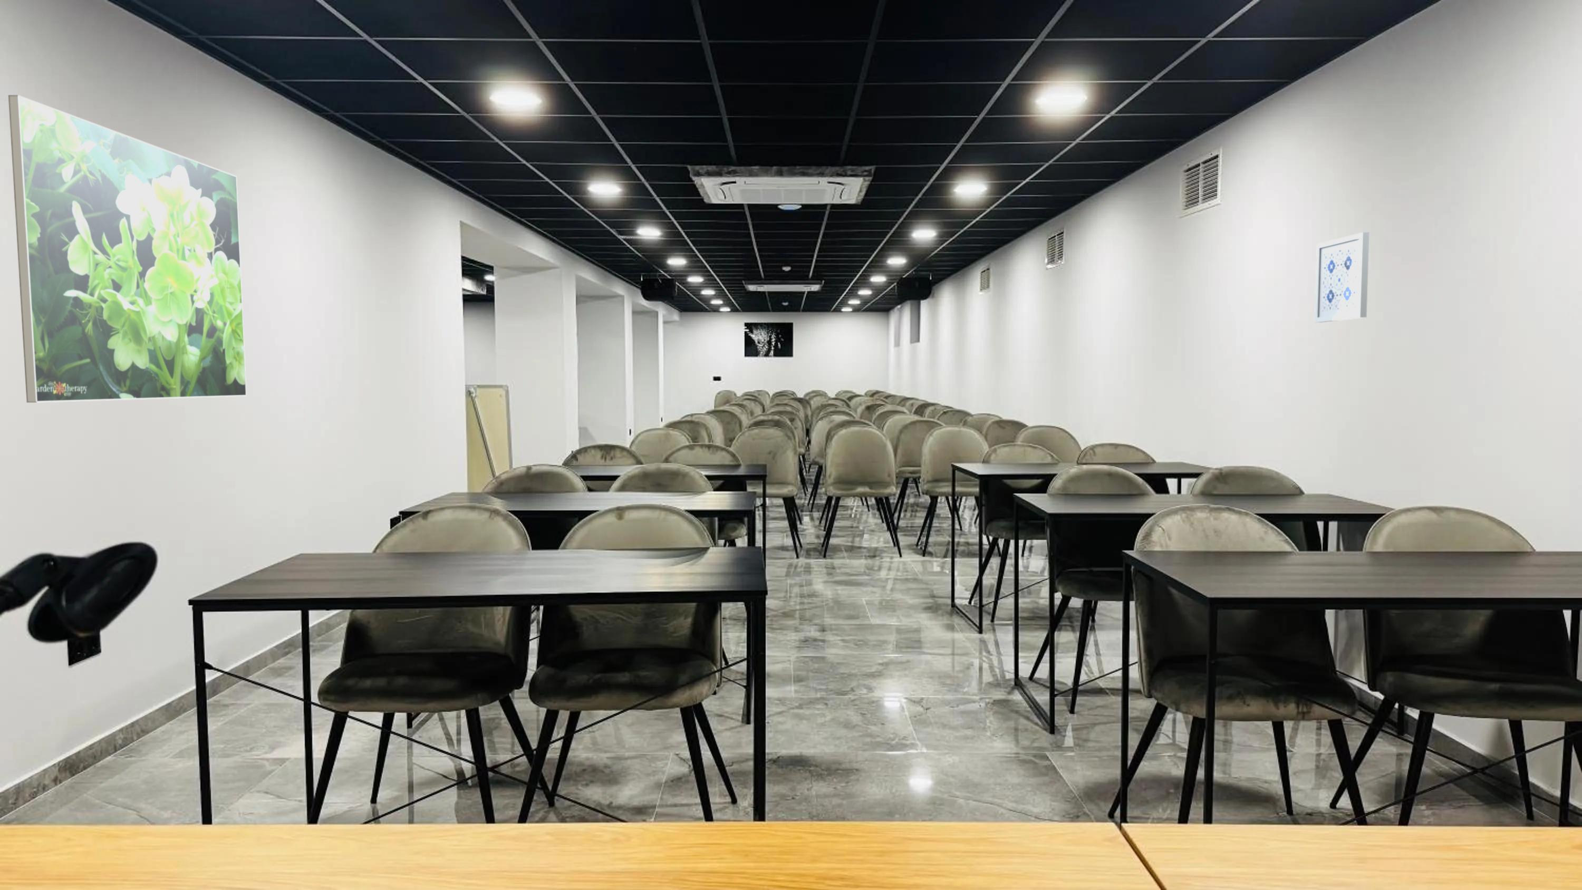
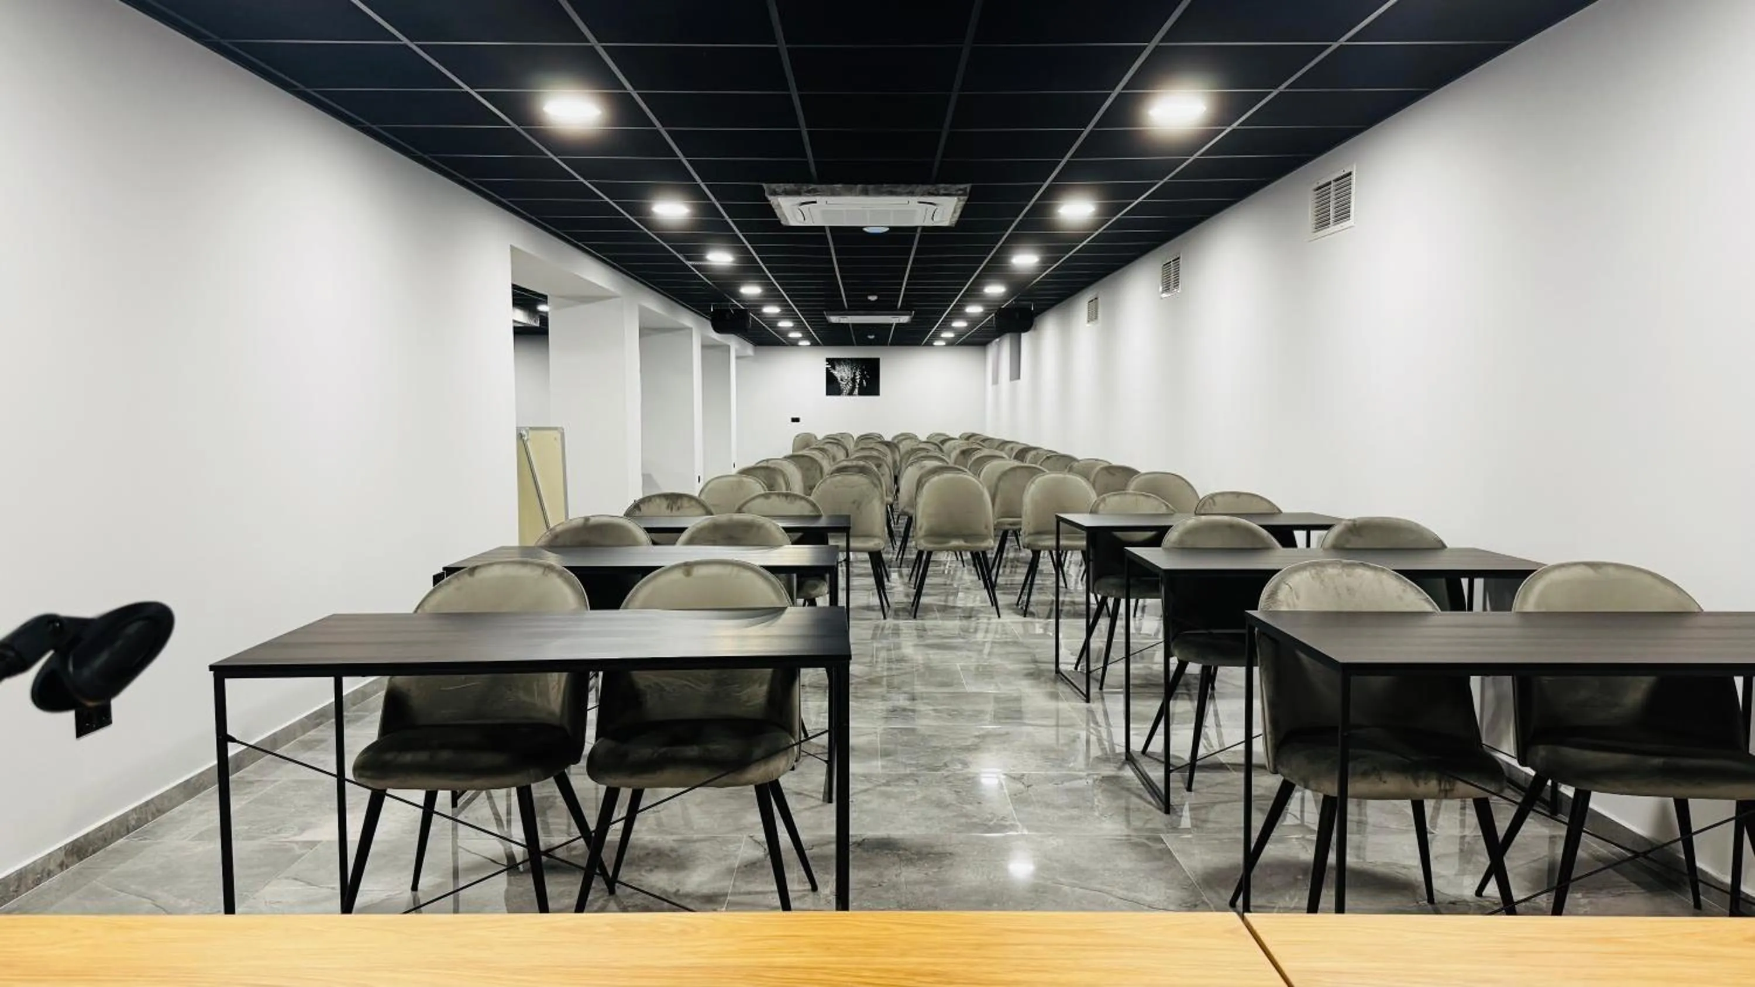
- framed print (148, 272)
- wall art (1341, 279)
